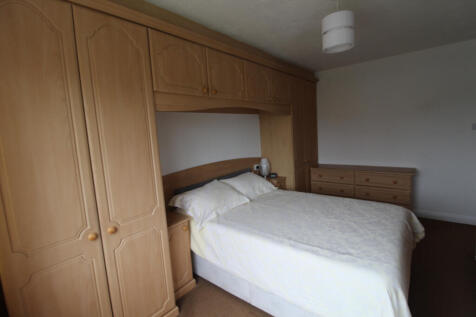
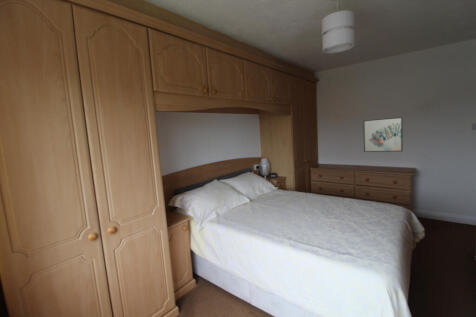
+ wall art (382, 135)
